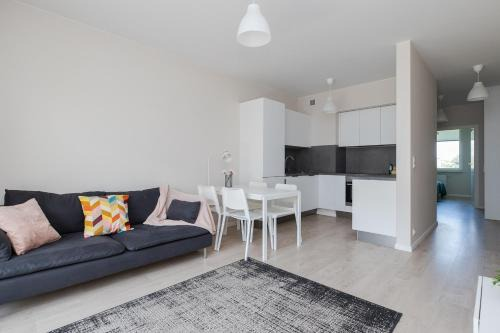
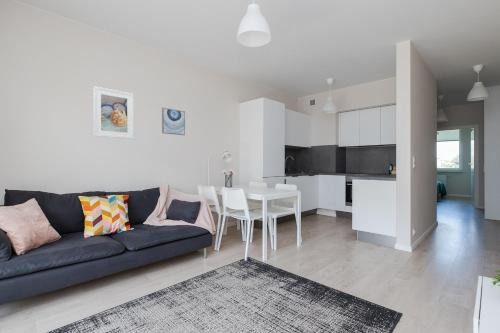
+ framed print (114, 113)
+ wall art (173, 122)
